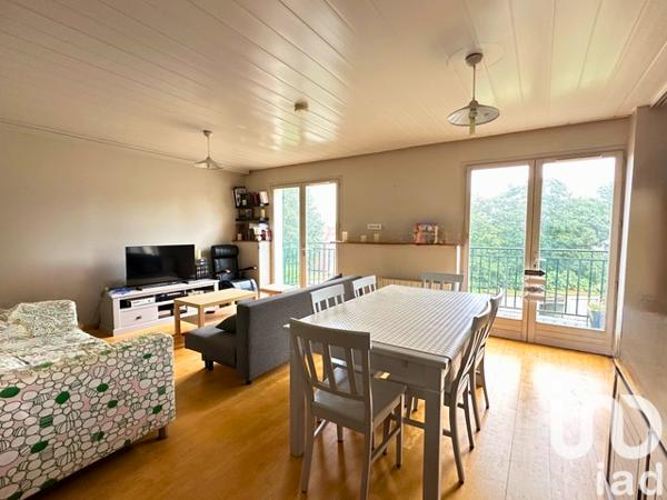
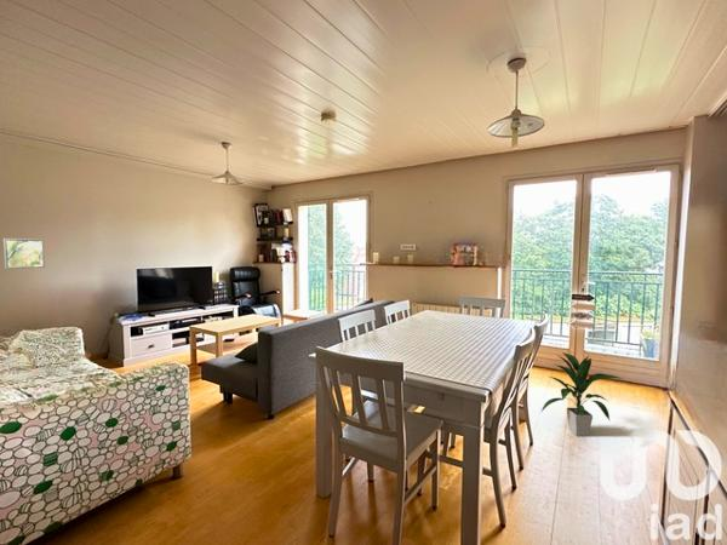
+ indoor plant (576, 391)
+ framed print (24, 253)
